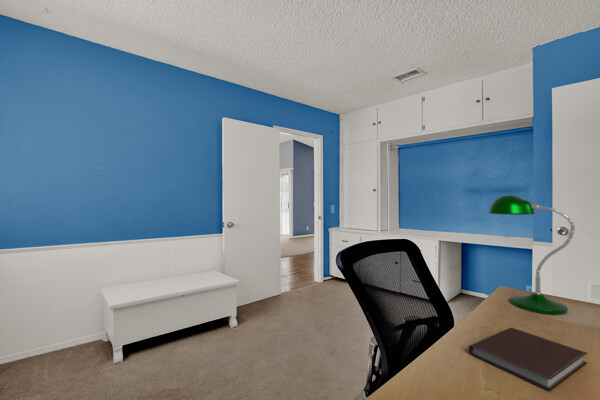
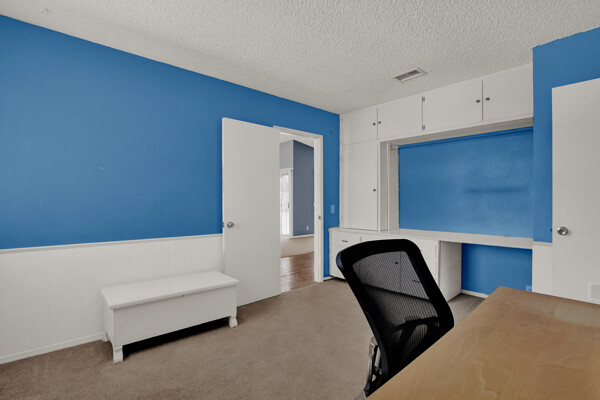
- notebook (526, 353)
- desk lamp (542, 259)
